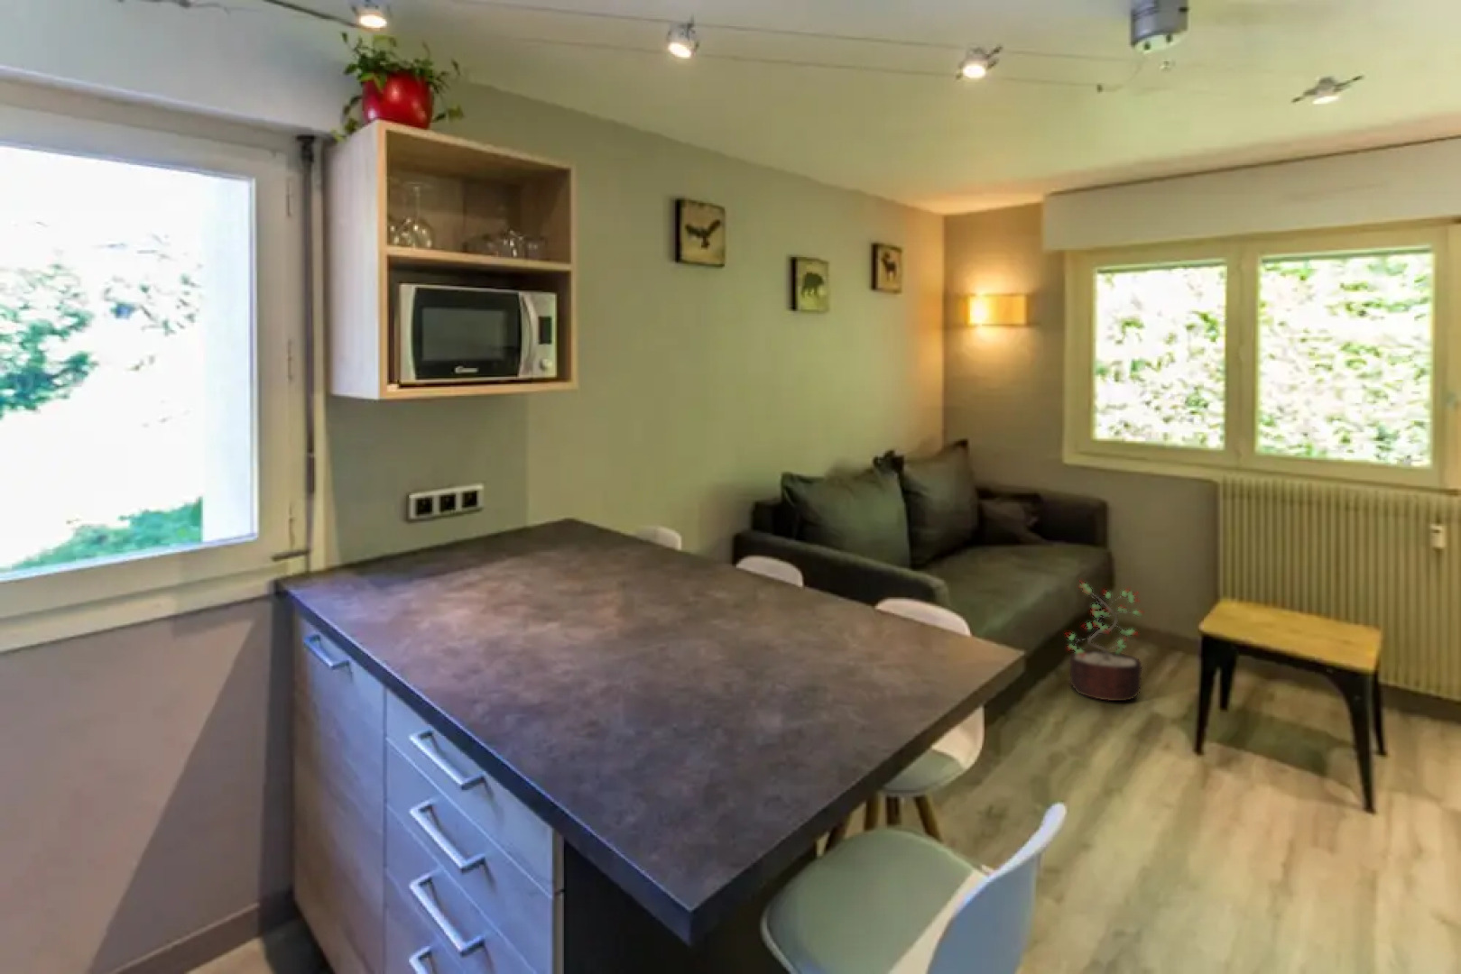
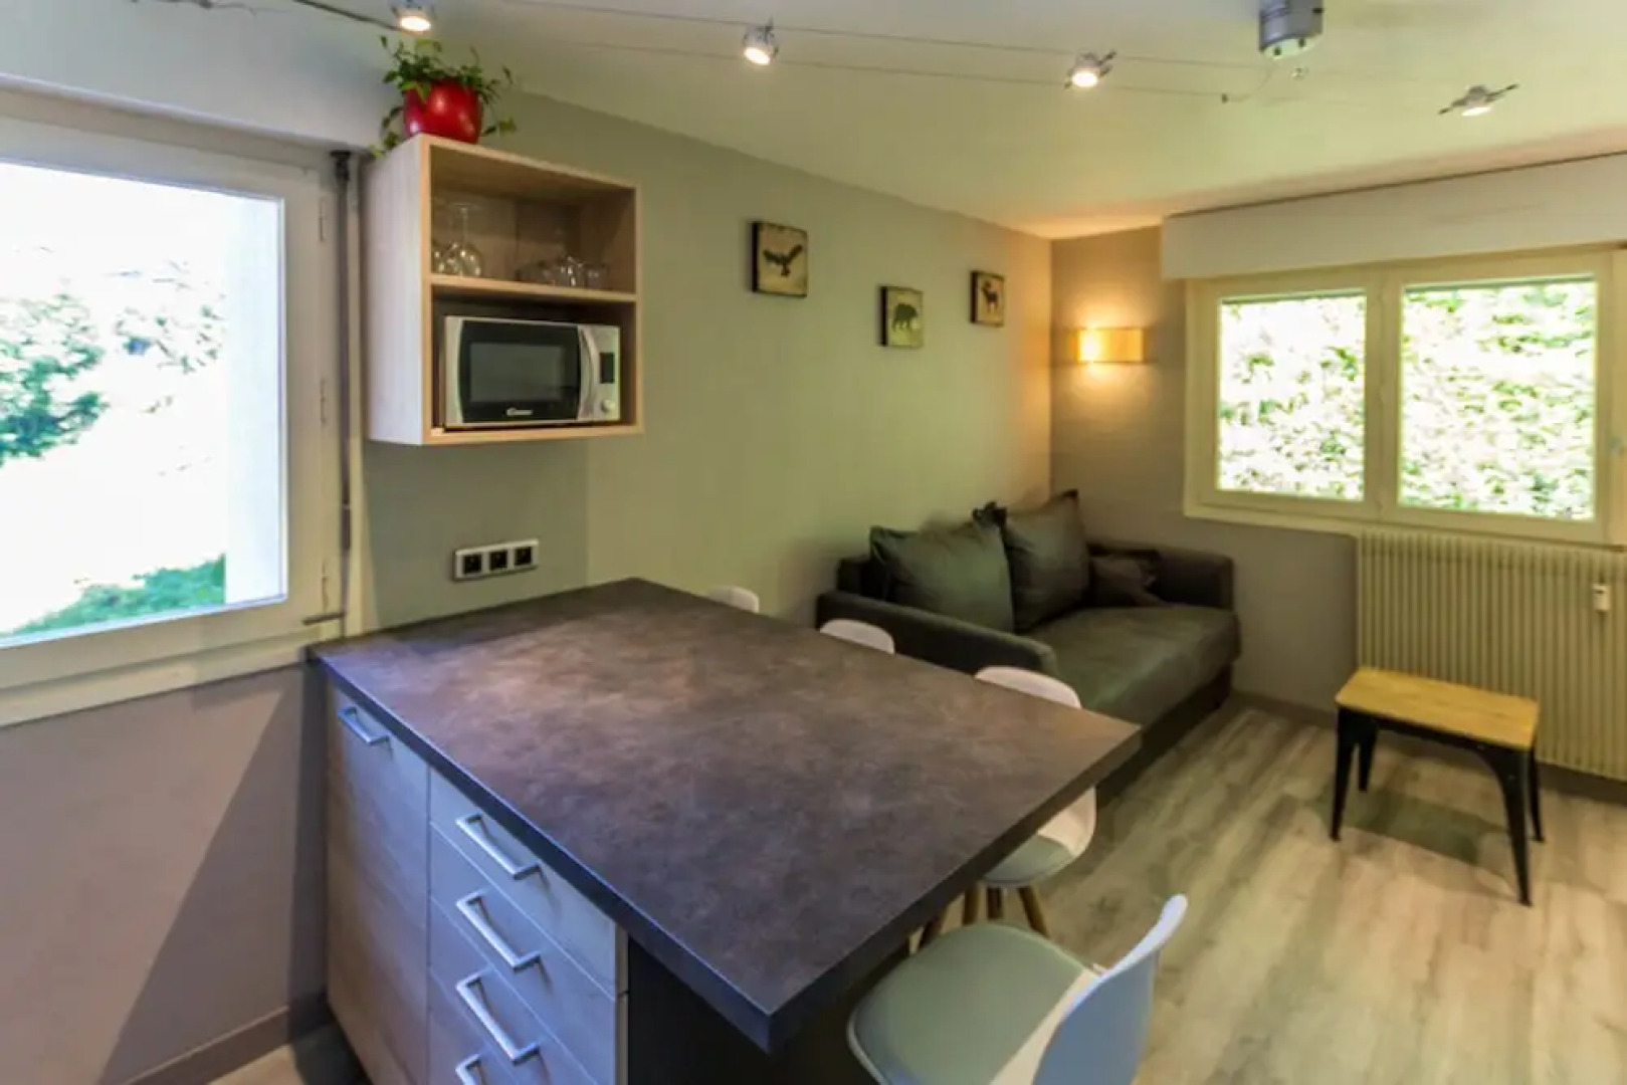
- decorative plant (1104, 633)
